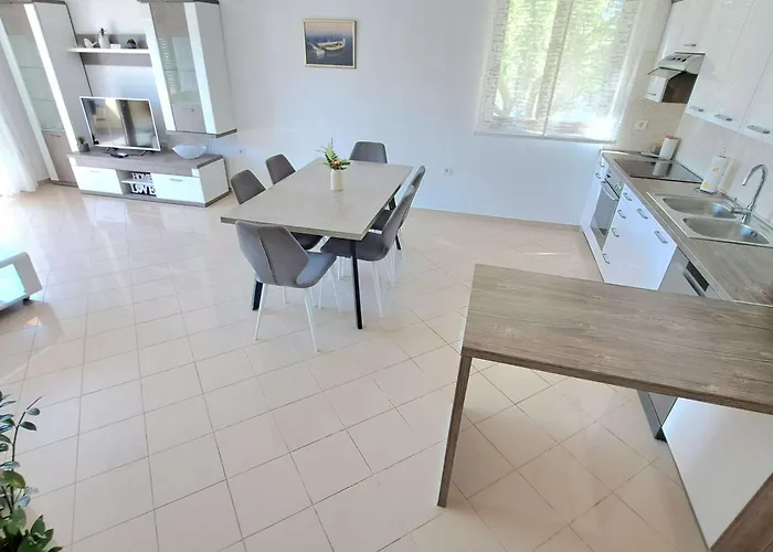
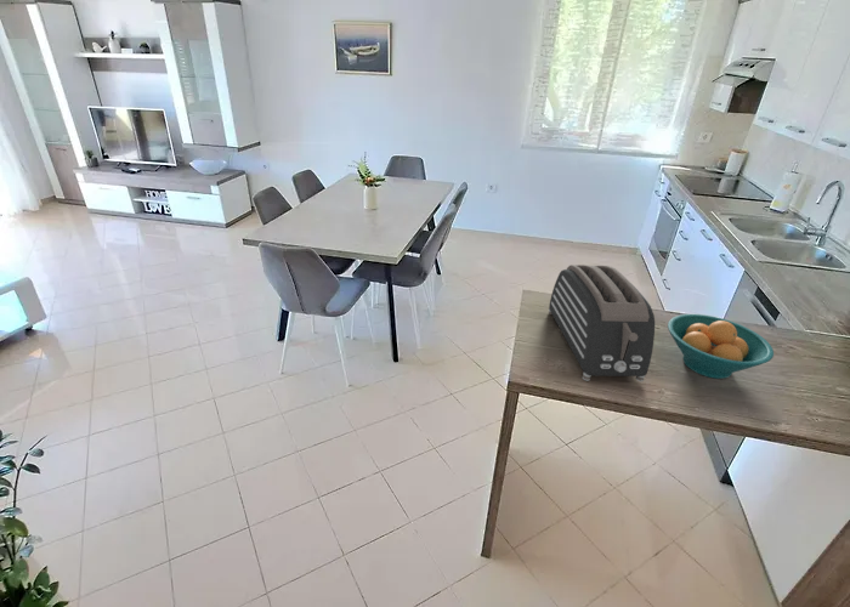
+ toaster (600, 314)
+ fruit bowl (715, 345)
